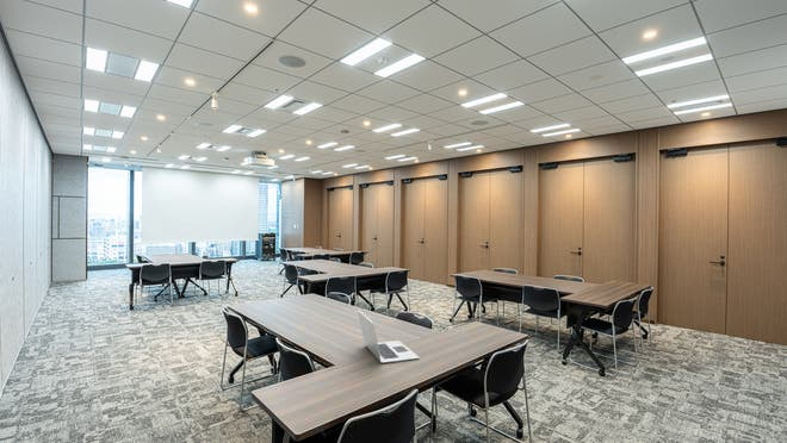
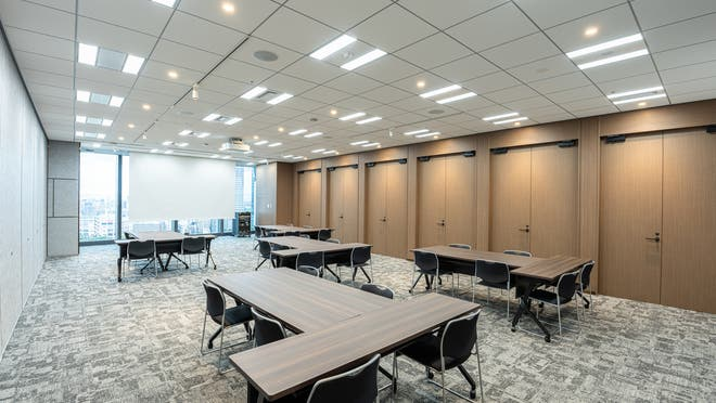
- laptop (386, 342)
